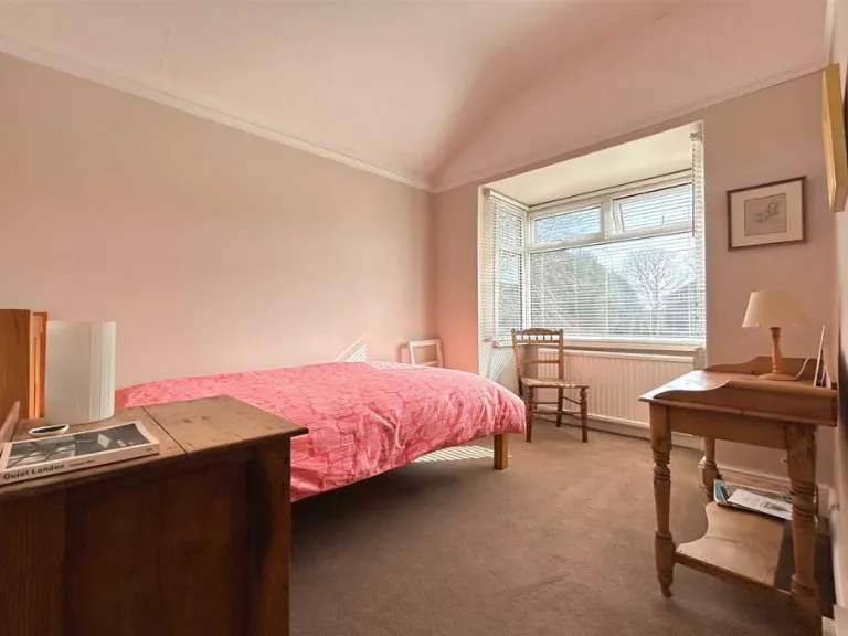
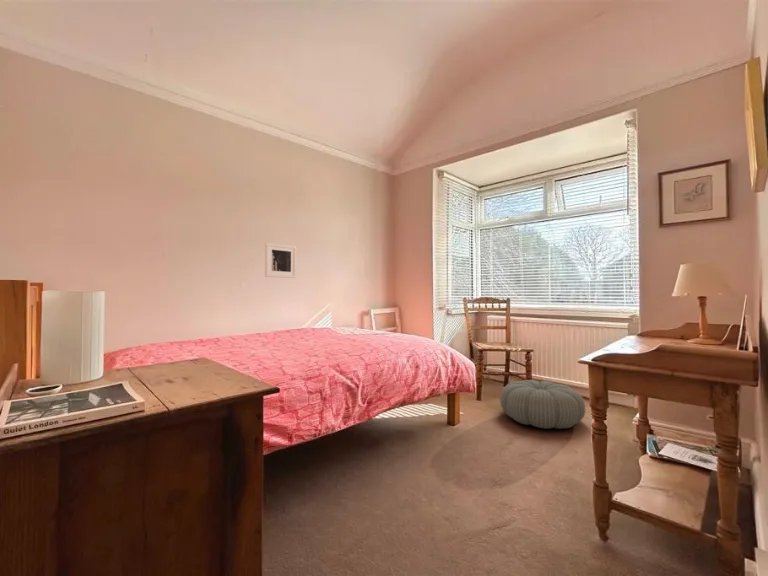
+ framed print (281, 261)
+ pouf (540, 402)
